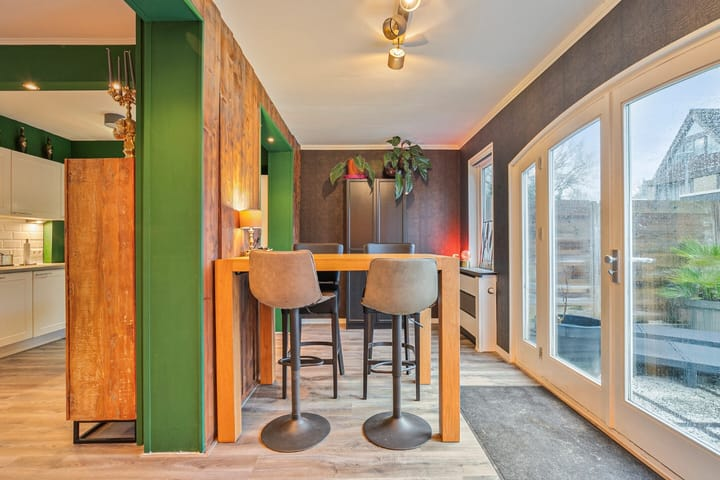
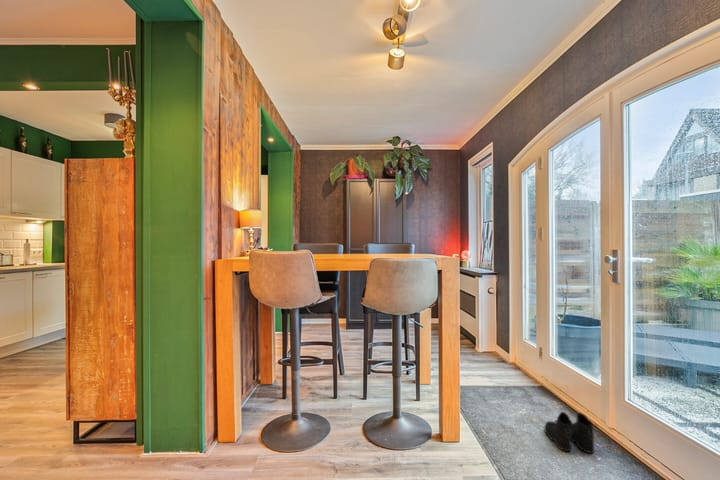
+ boots (568, 425)
